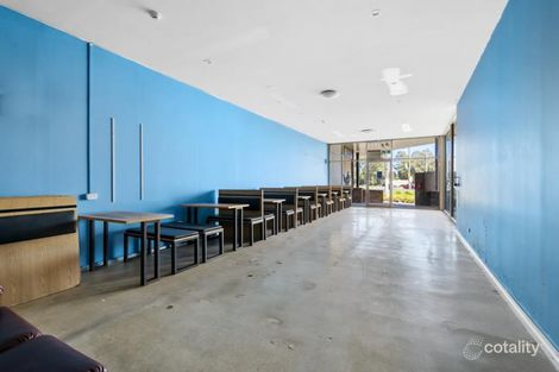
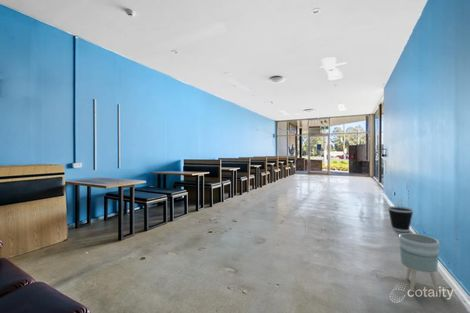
+ wastebasket (400, 219)
+ planter (418, 262)
